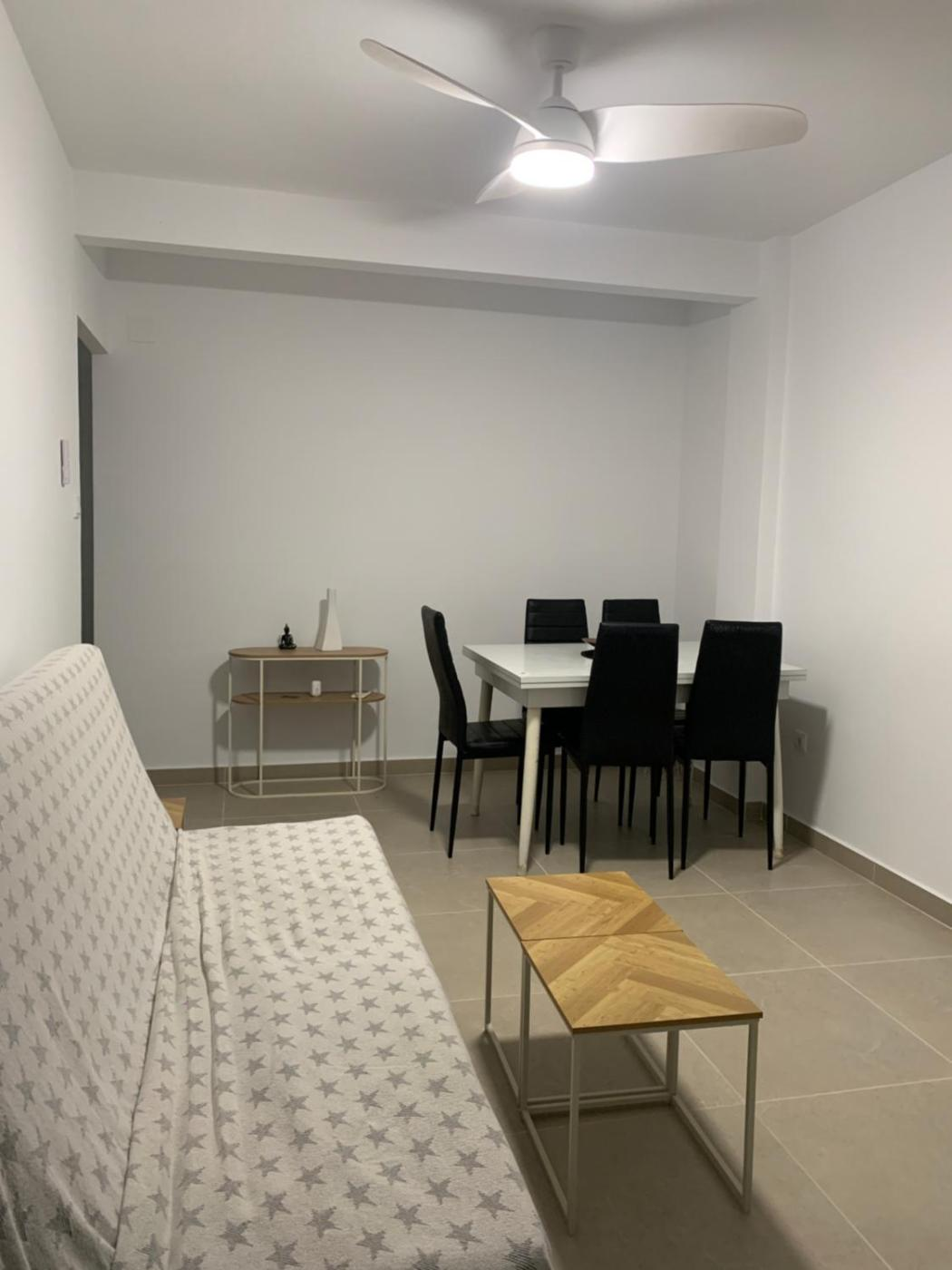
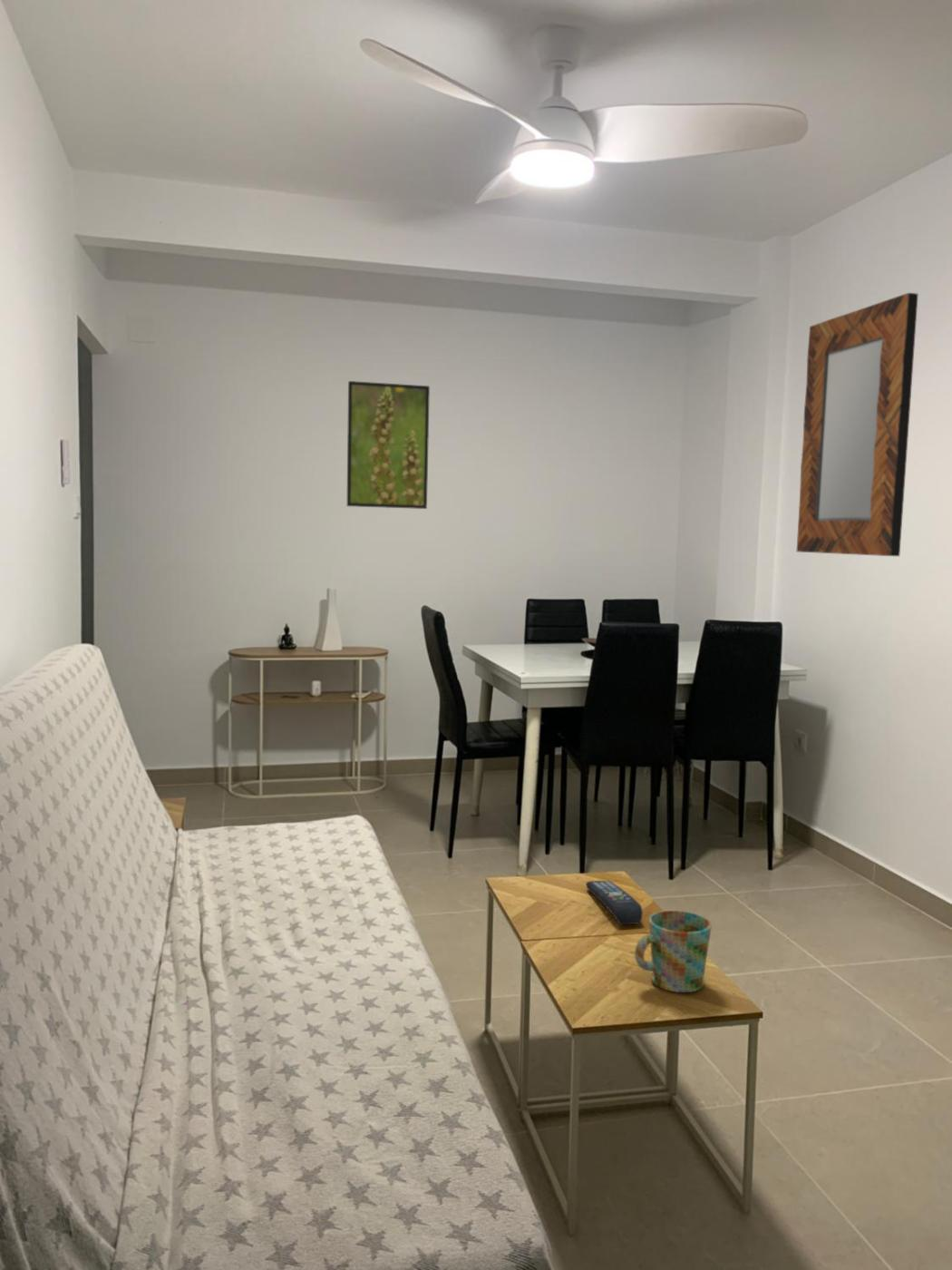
+ home mirror (850, 434)
+ mug (671, 952)
+ remote control (613, 898)
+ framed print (388, 445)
